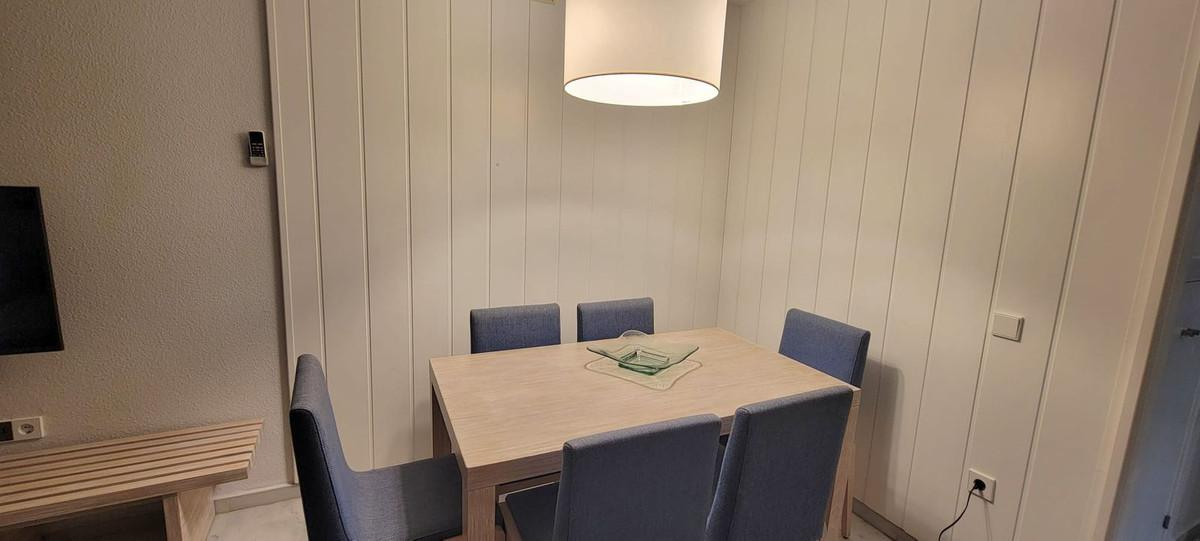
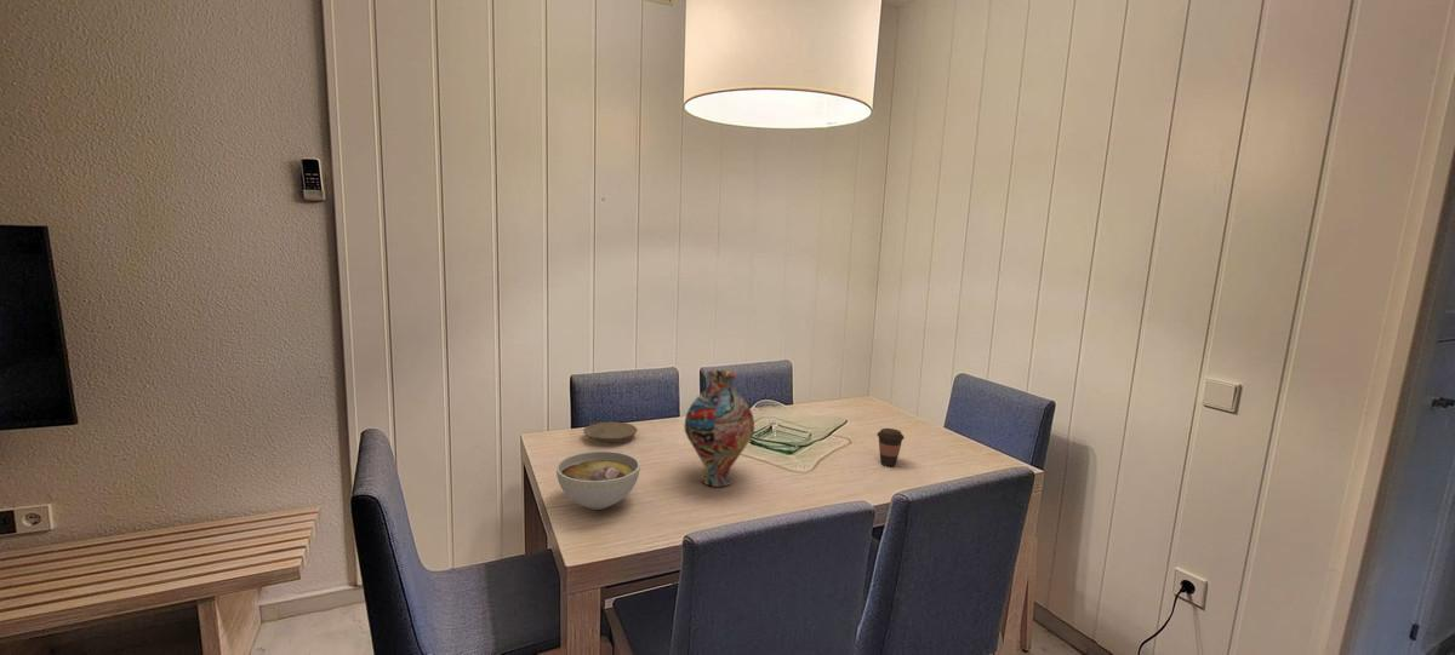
+ plate (610, 433)
+ vase (719, 427)
+ bowl (598, 484)
+ coffee cup (889, 447)
